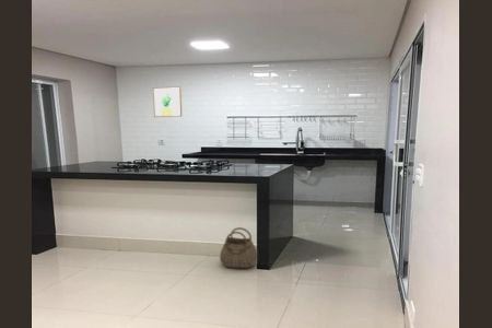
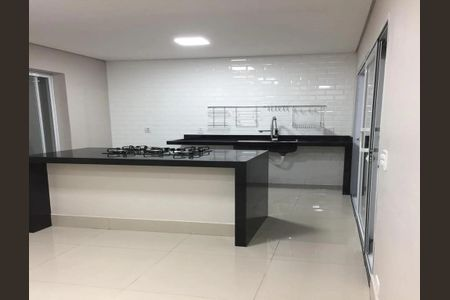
- wall art (167, 102)
- basket (238, 247)
